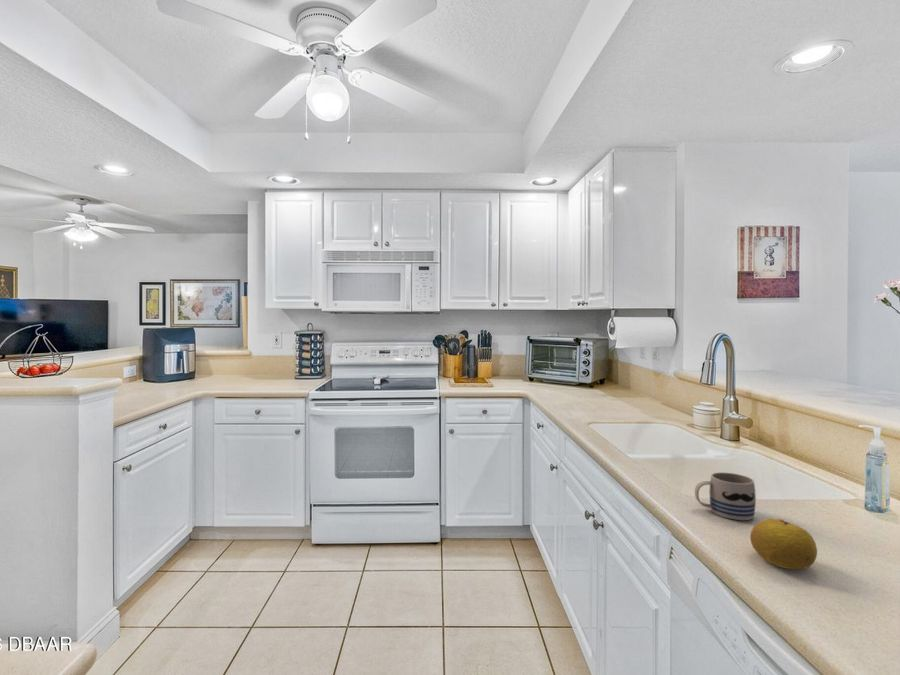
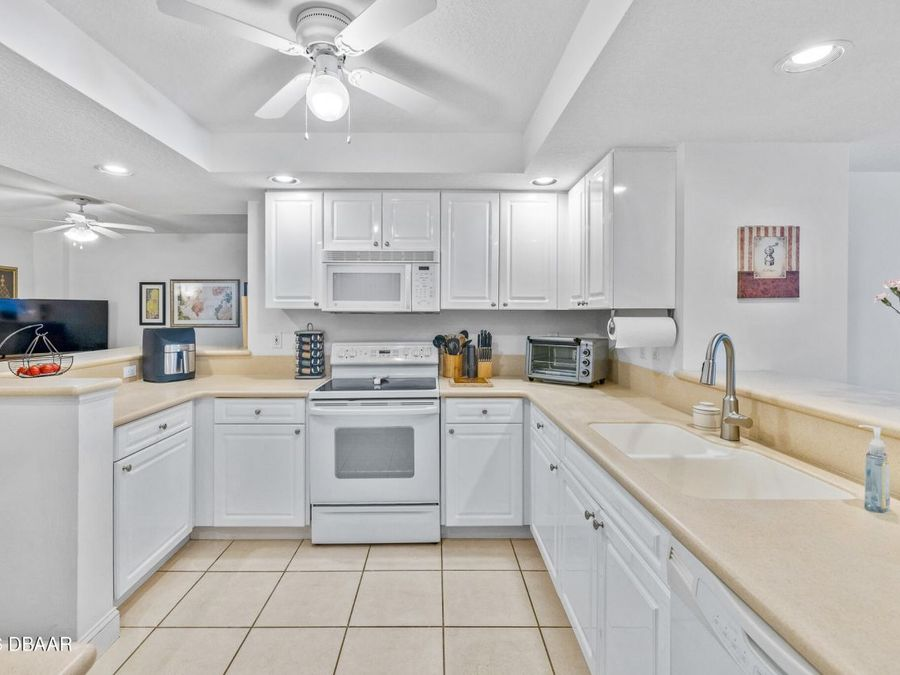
- fruit (782, 541)
- mug (724, 494)
